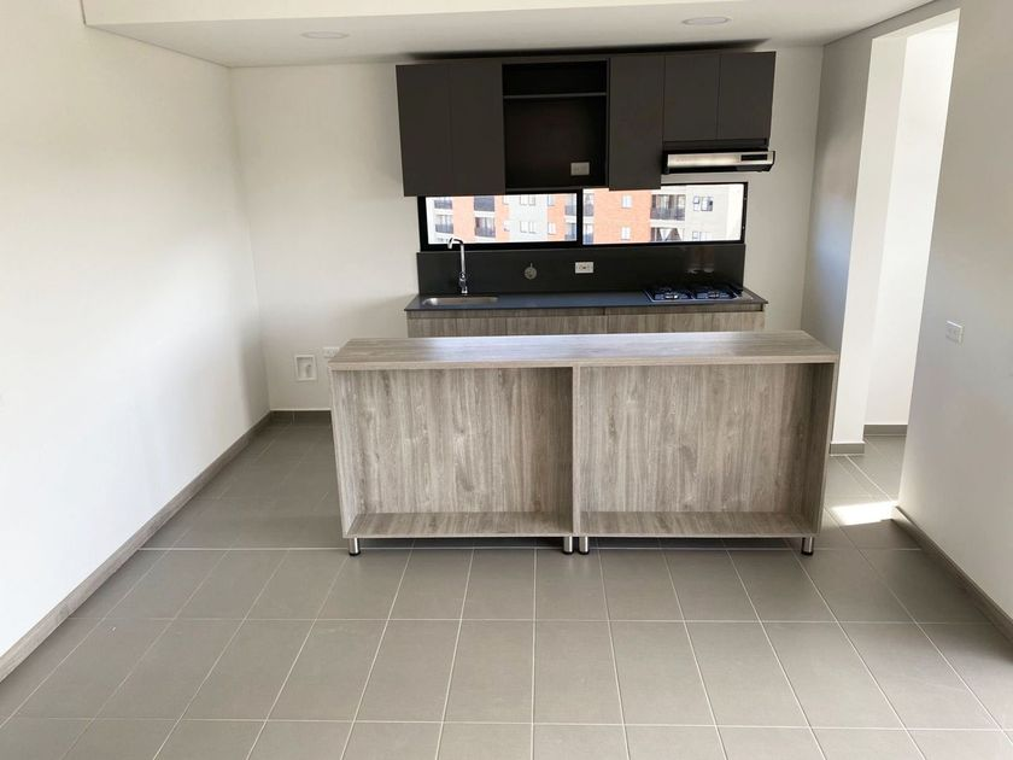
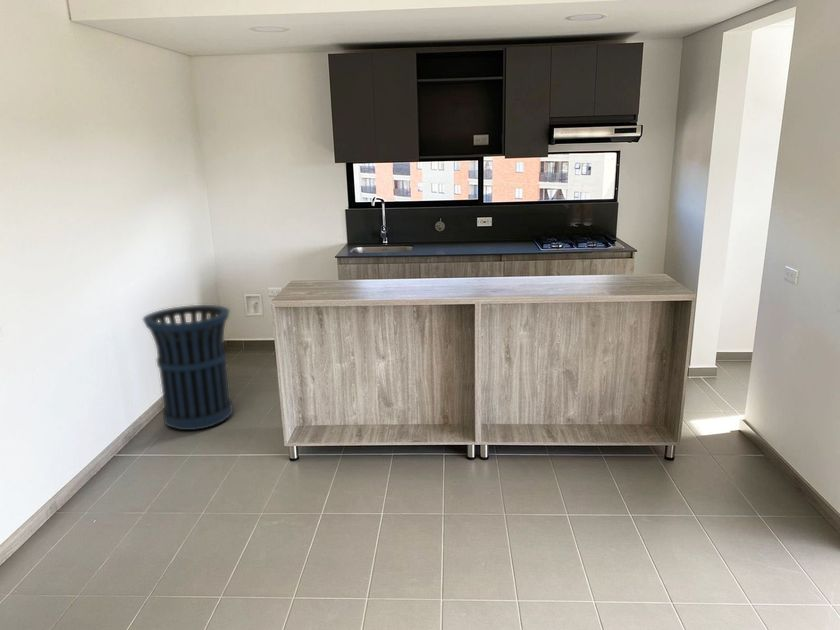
+ trash can (193, 367)
